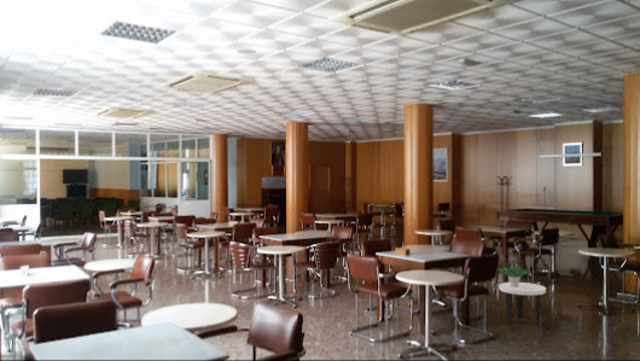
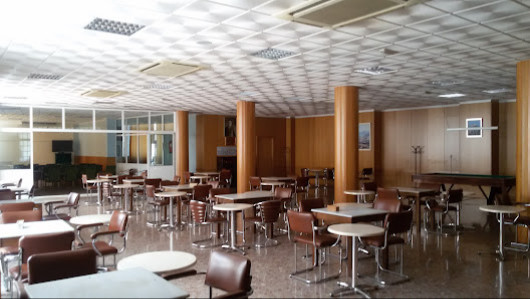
- potted plant (513, 266)
- side table (522, 303)
